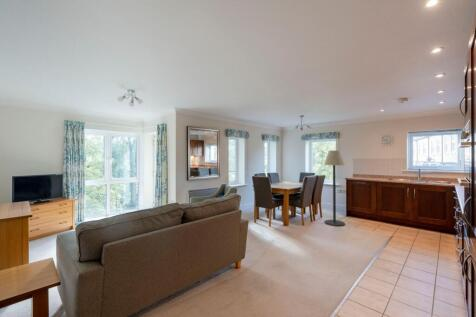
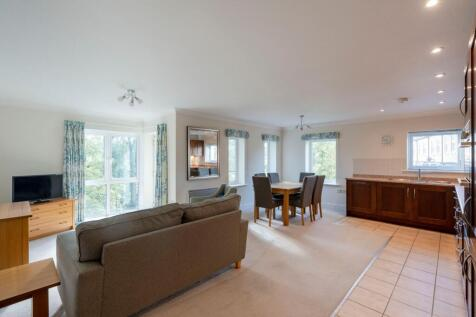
- floor lamp (334, 186)
